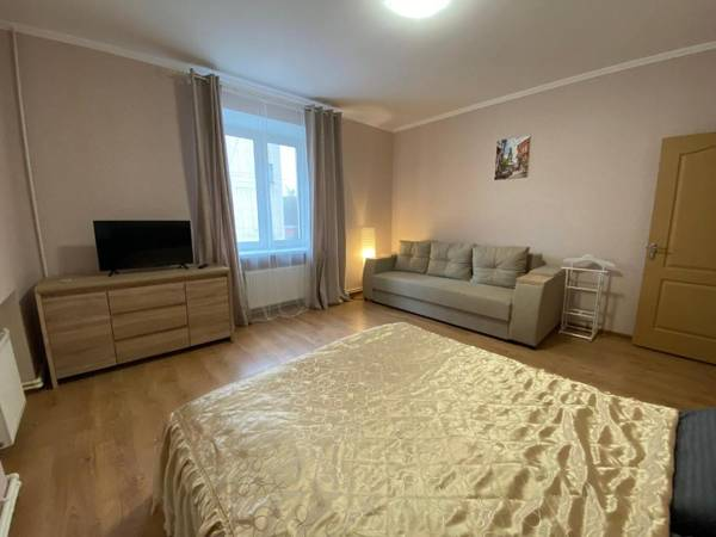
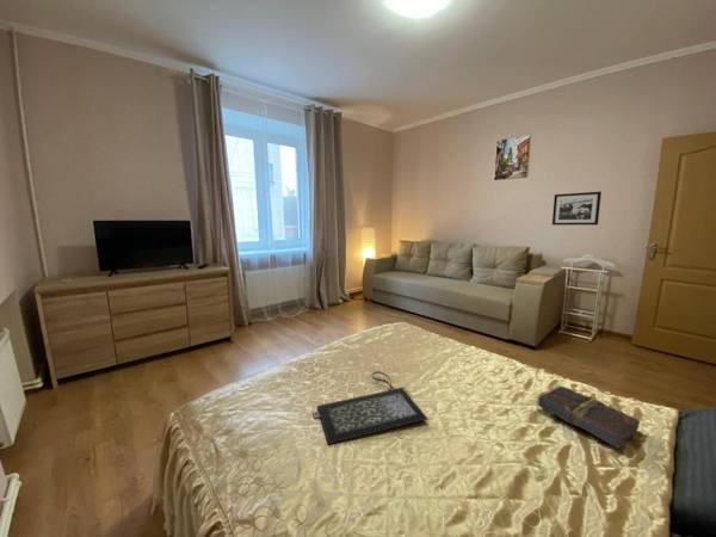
+ picture frame (575, 209)
+ clutch bag (374, 408)
+ book (585, 411)
